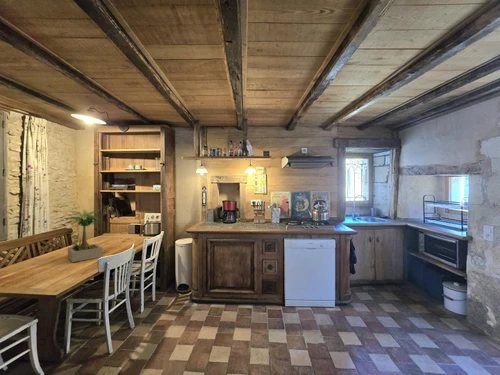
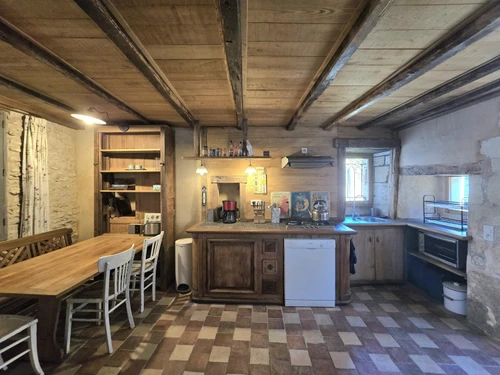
- potted plant (83, 233)
